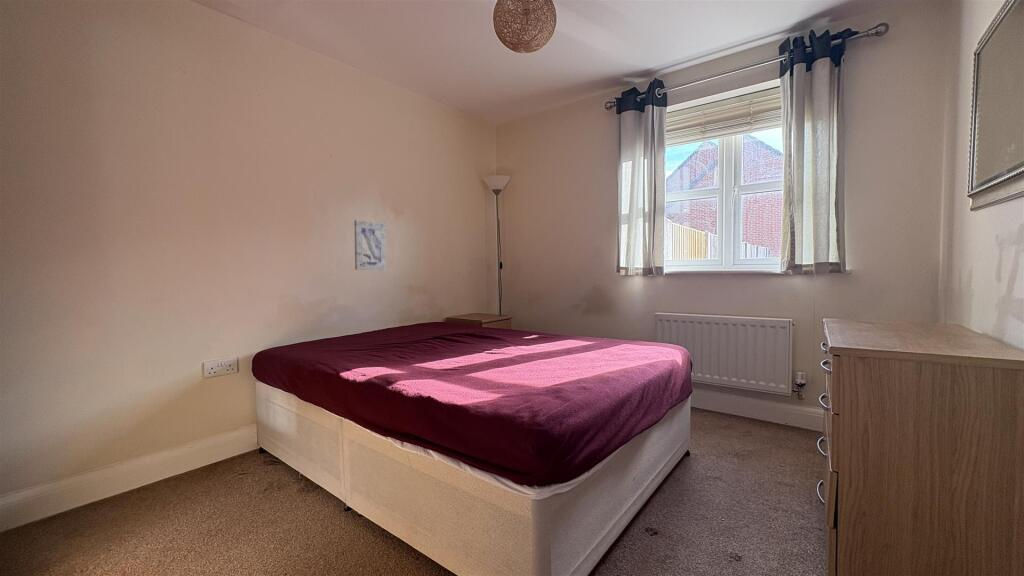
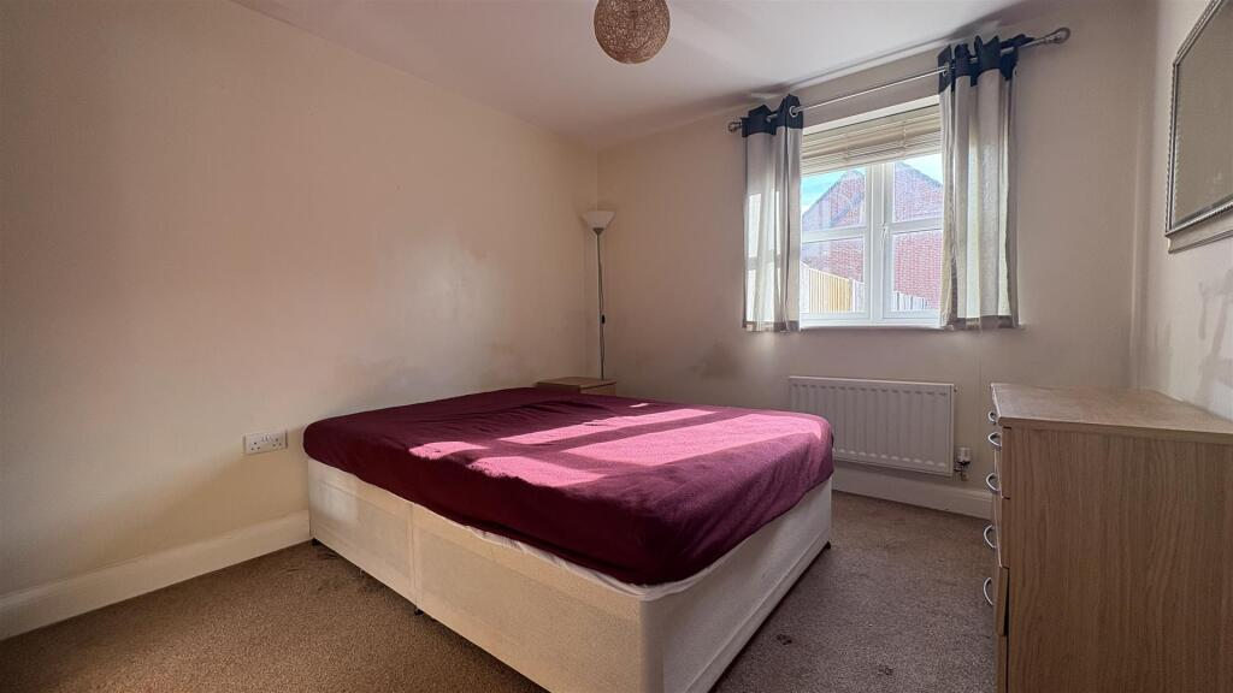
- wall art (370, 245)
